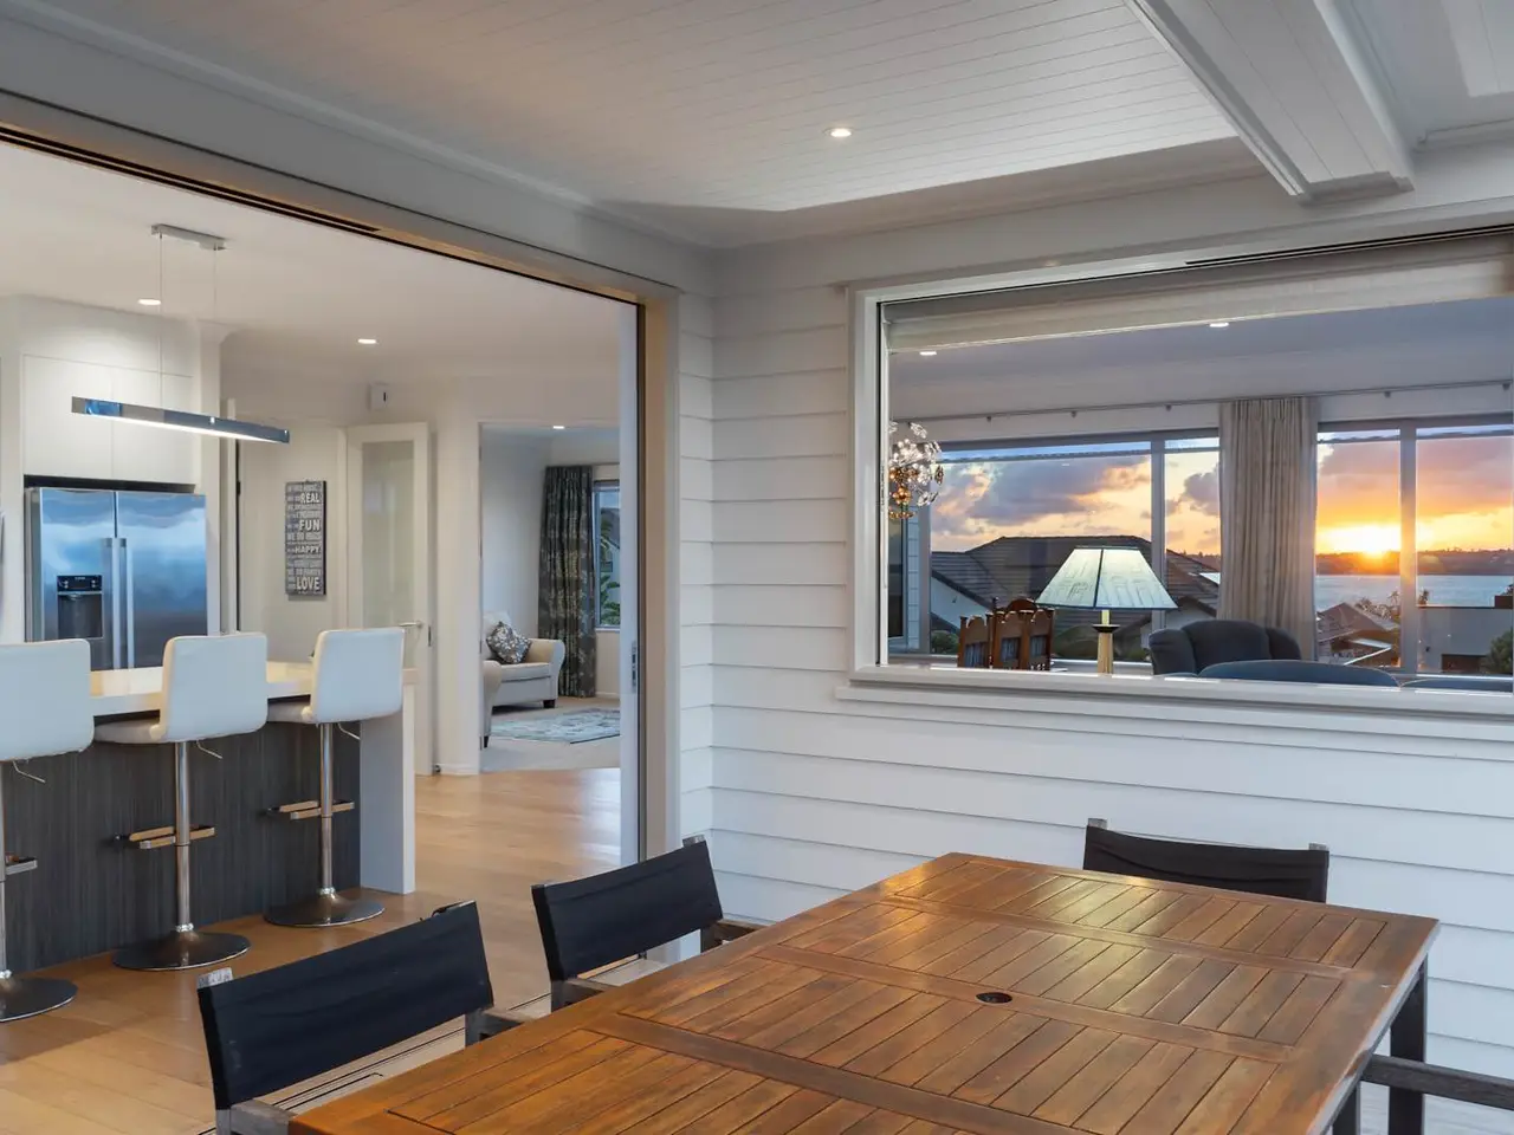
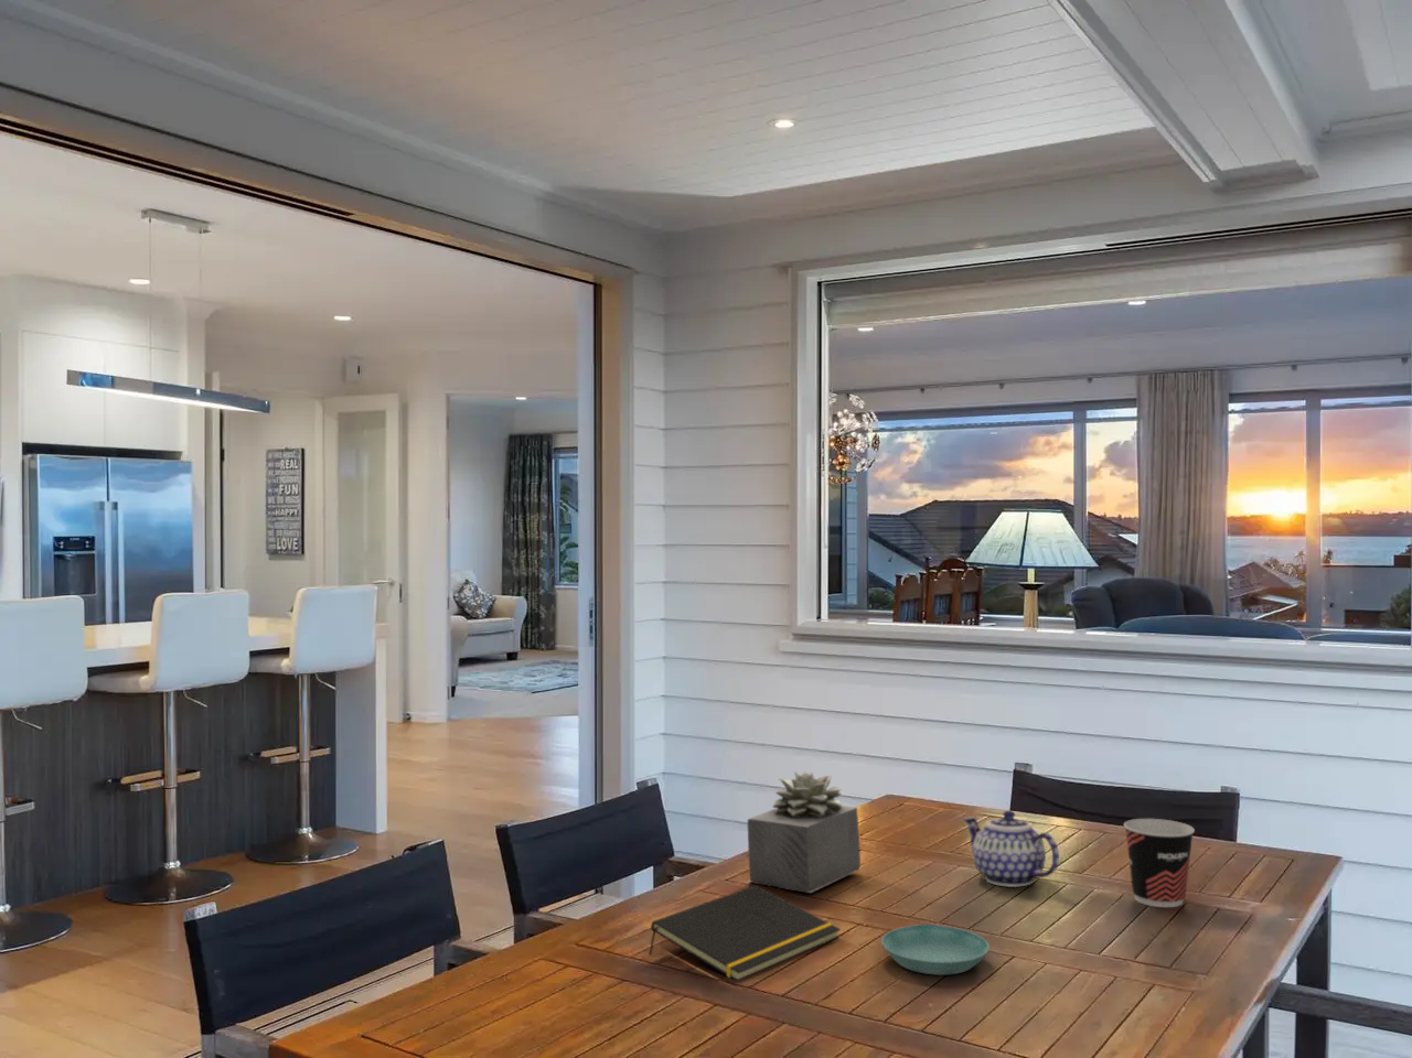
+ saucer (934, 951)
+ teapot (1008, 846)
+ succulent plant (805, 826)
+ cup (1159, 862)
+ notepad (747, 929)
